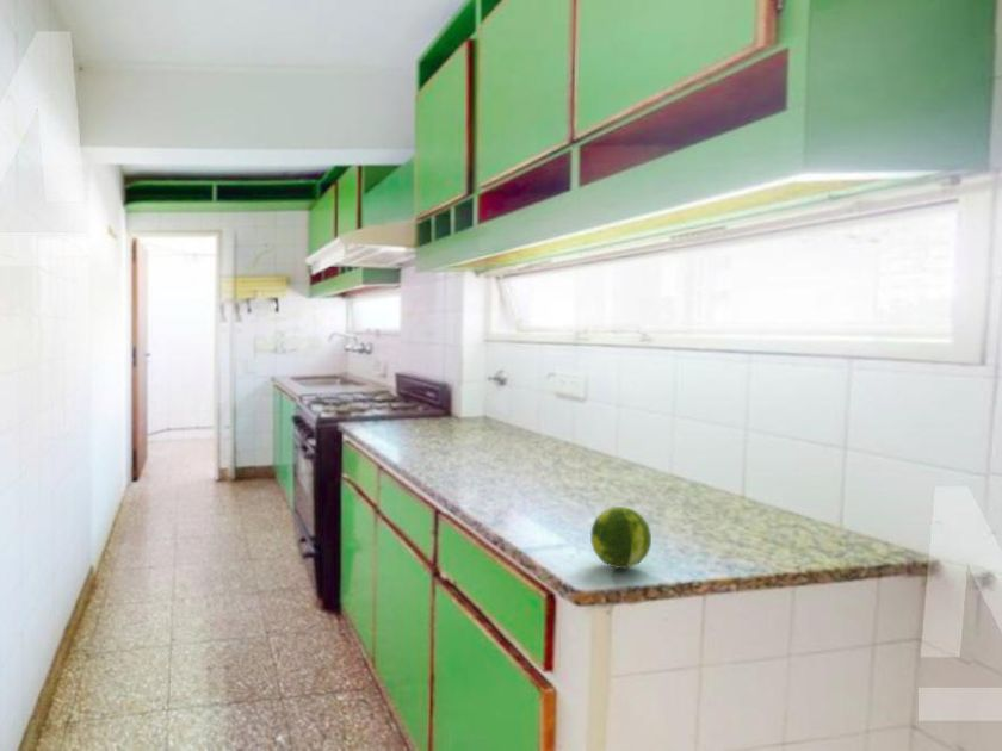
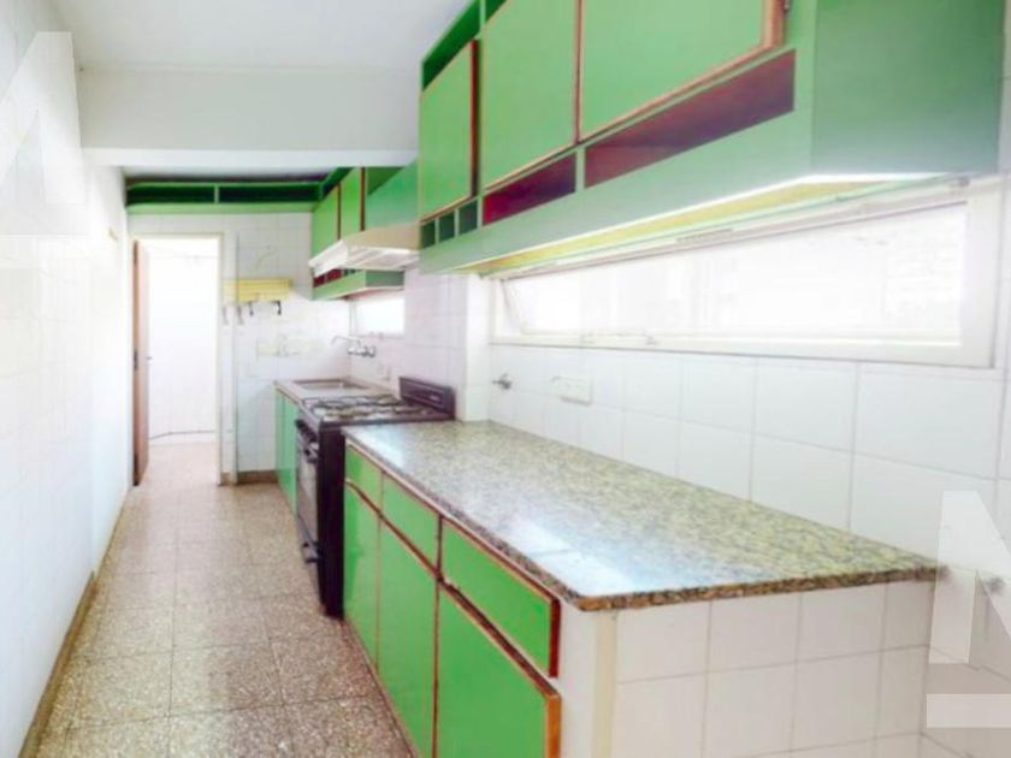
- fruit (620, 536)
